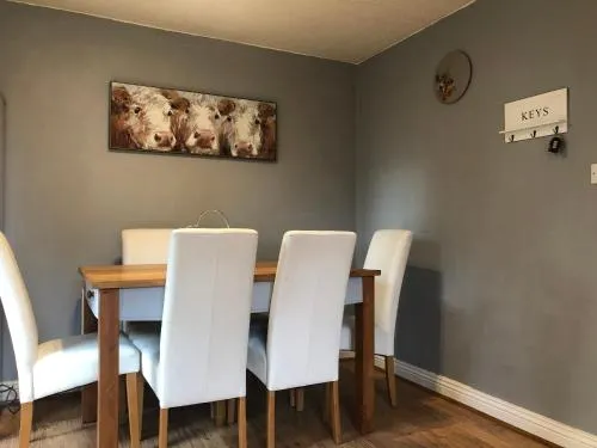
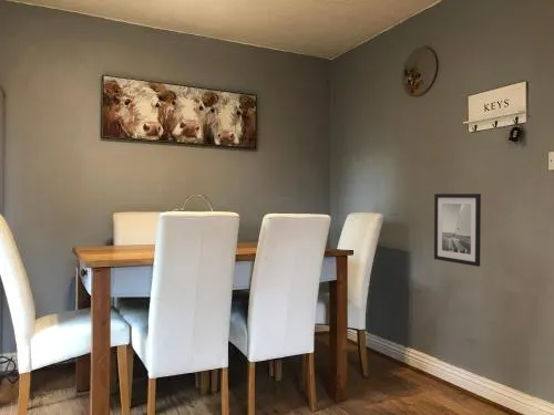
+ wall art (455, 228)
